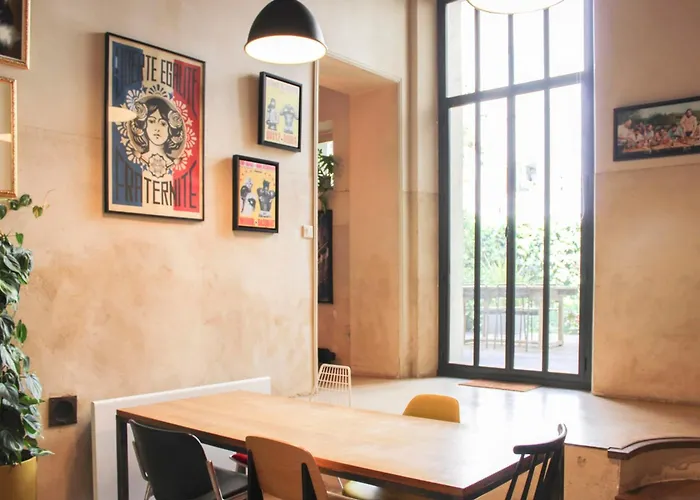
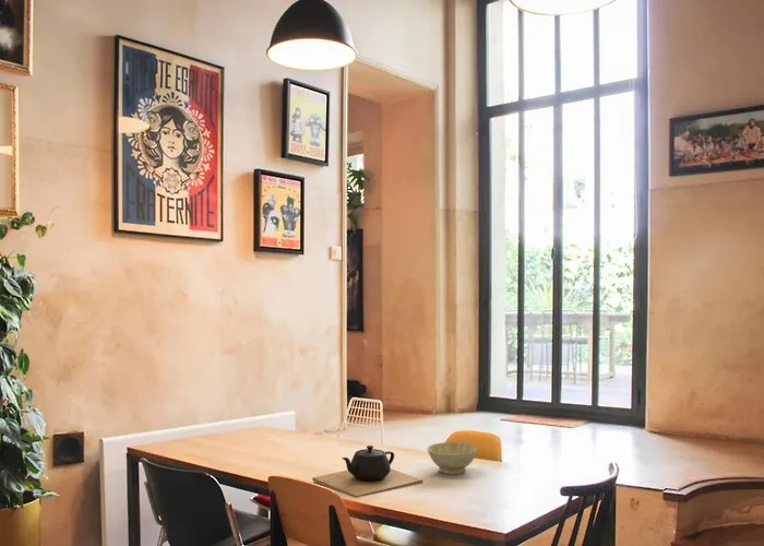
+ bowl (452, 459)
+ teapot (367, 464)
